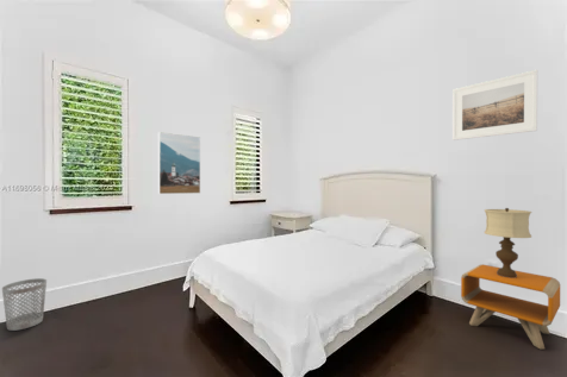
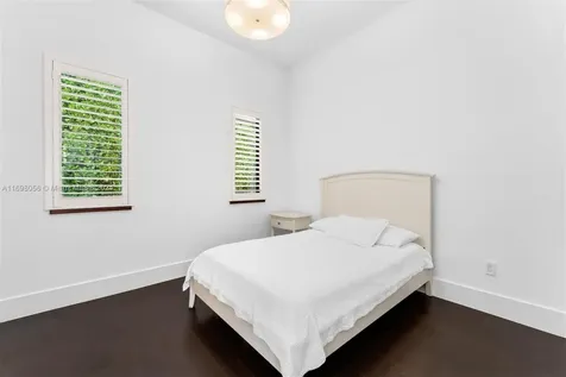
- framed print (180, 164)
- table lamp (506, 241)
- wastebasket (25, 303)
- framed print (491, 108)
- nightstand (509, 302)
